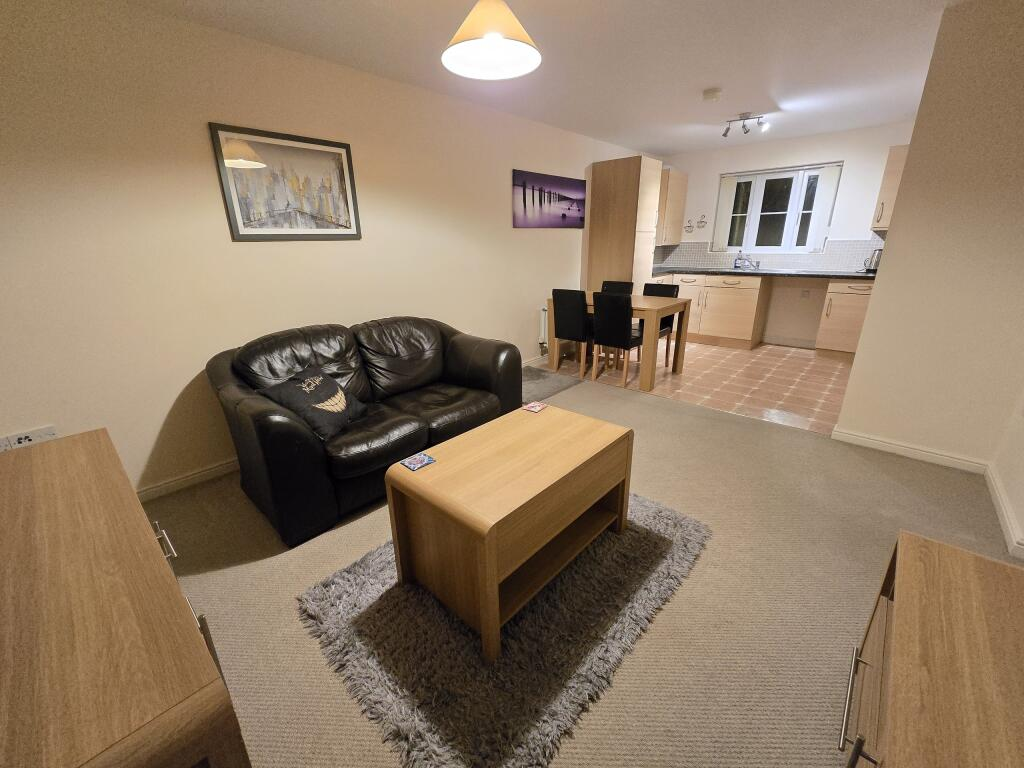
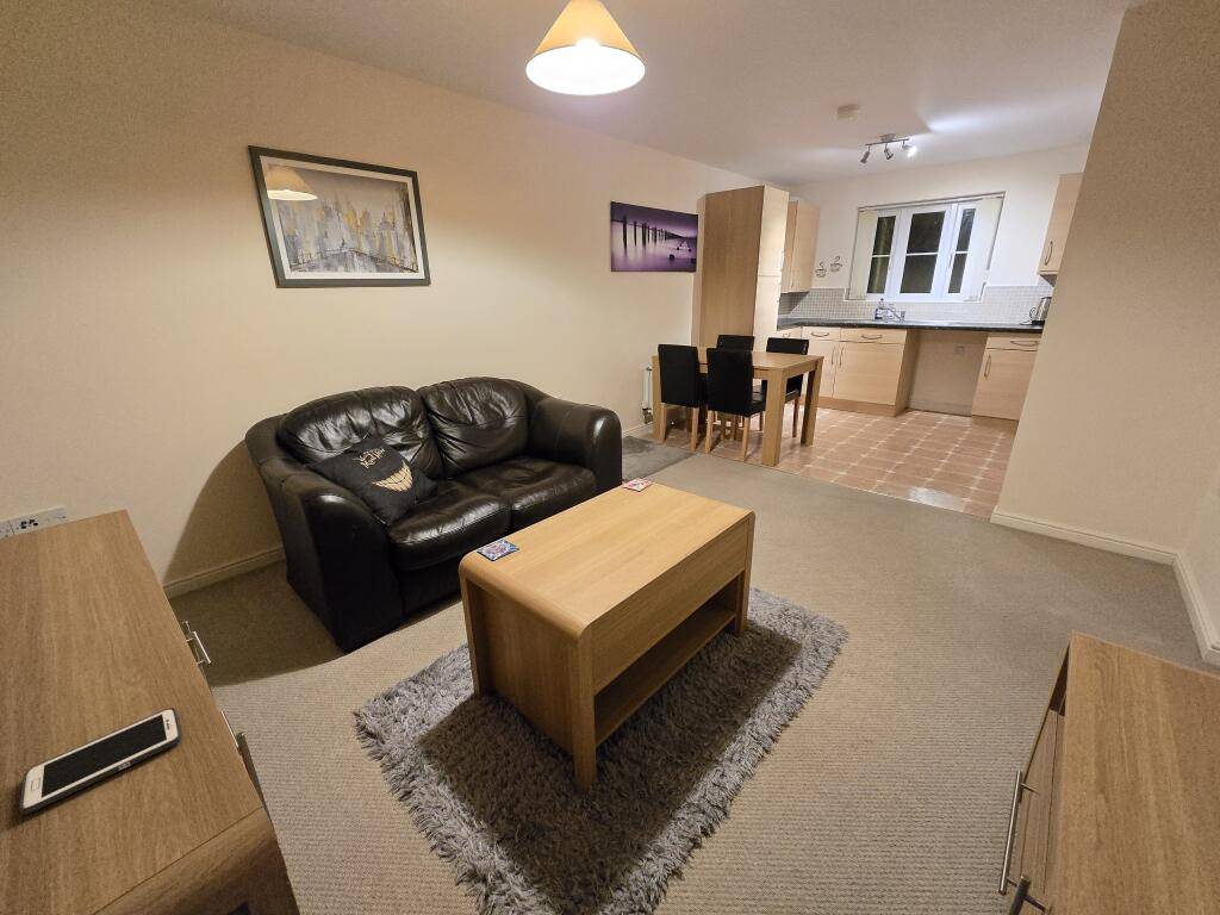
+ cell phone (106, 755)
